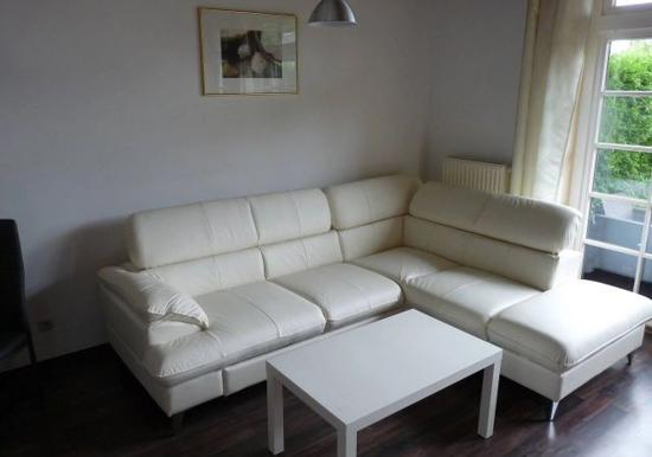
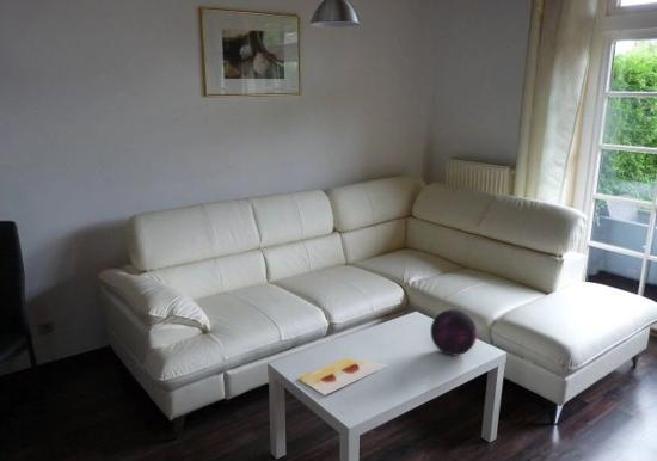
+ painting (351, 368)
+ decorative orb (453, 331)
